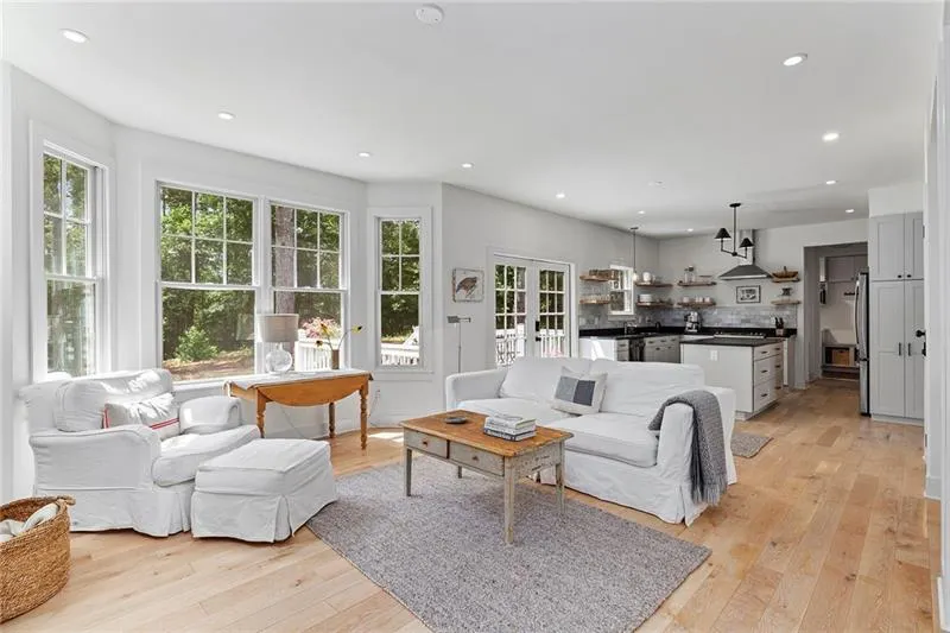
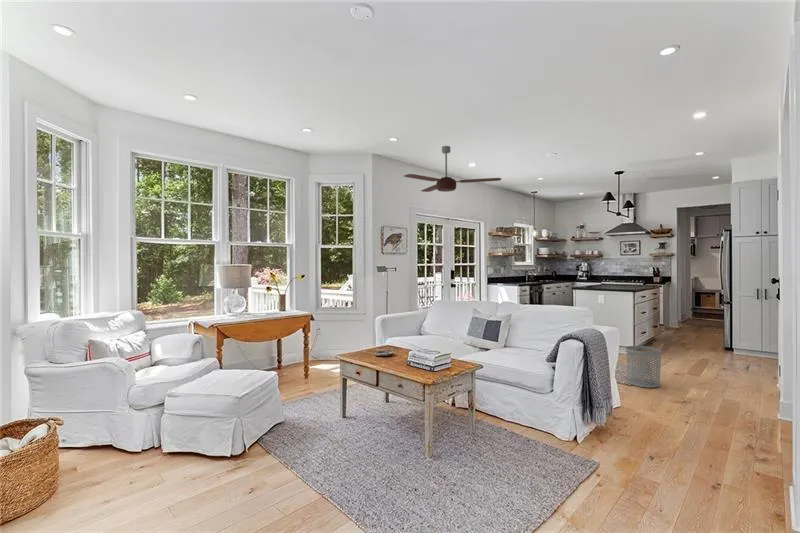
+ waste bin (642, 366)
+ ceiling fan (446, 169)
